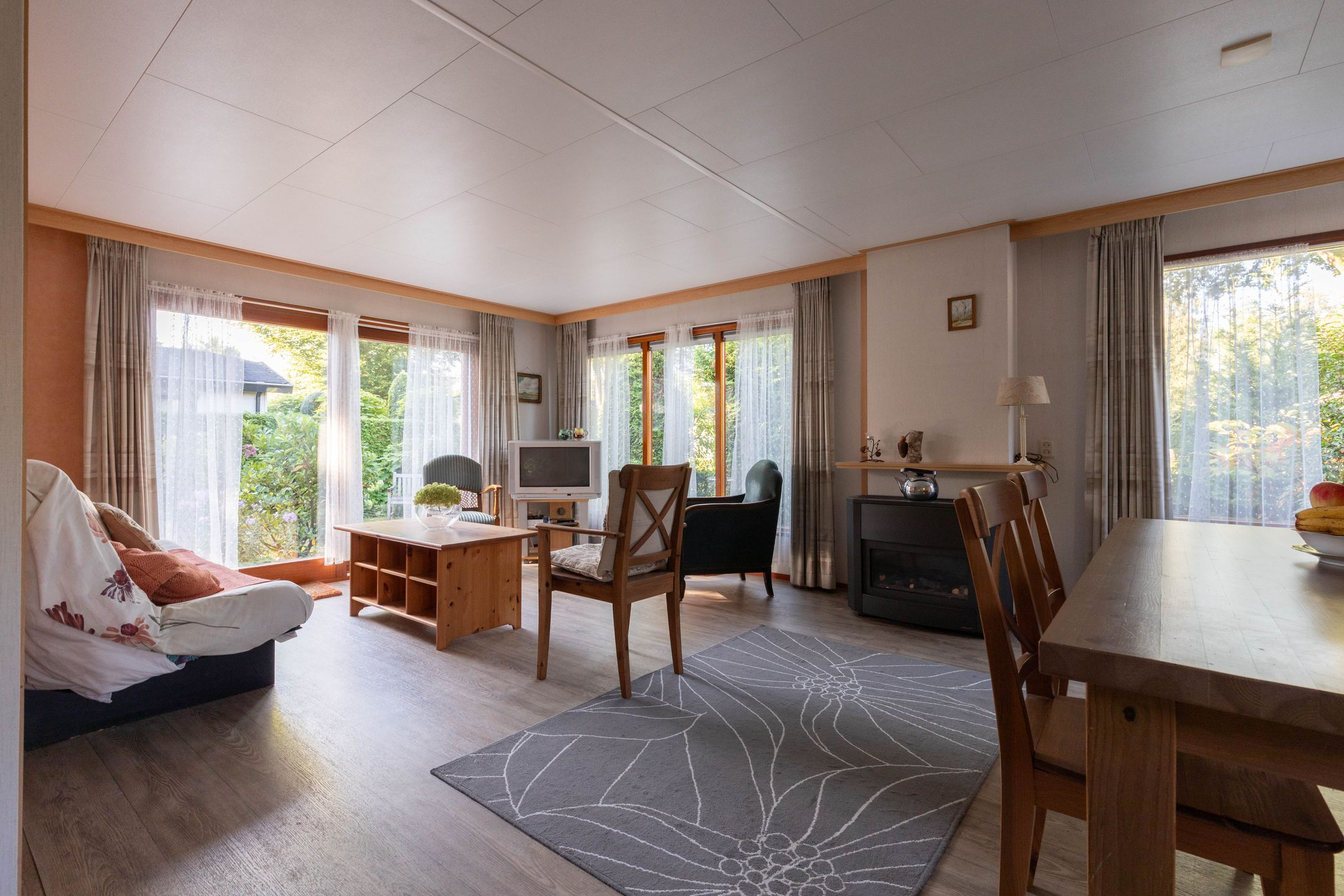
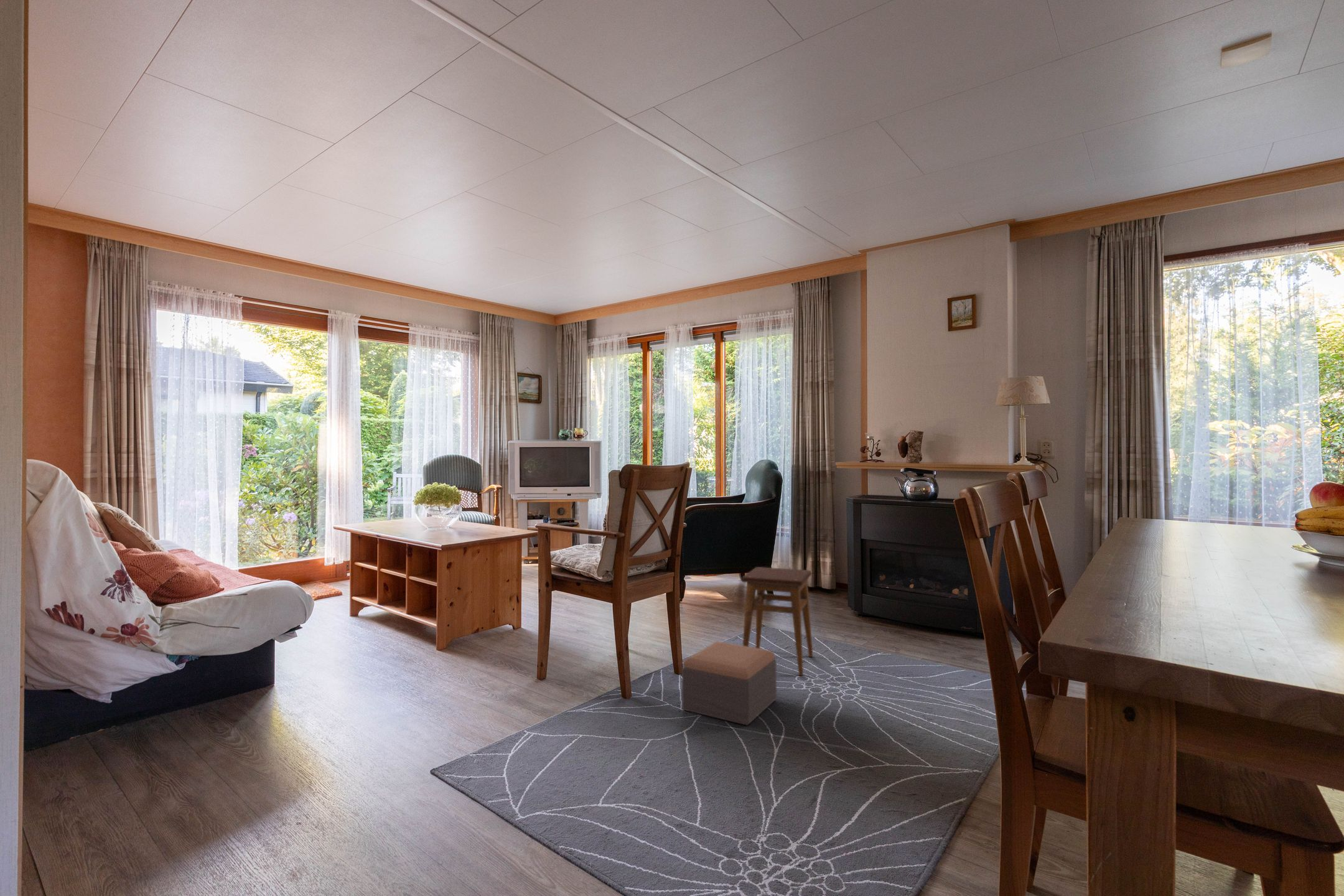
+ stool (779, 612)
+ footstool (730, 678)
